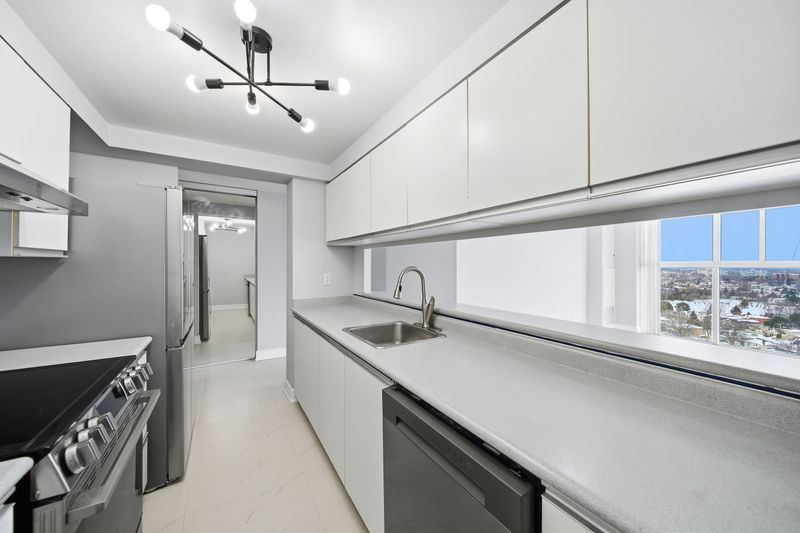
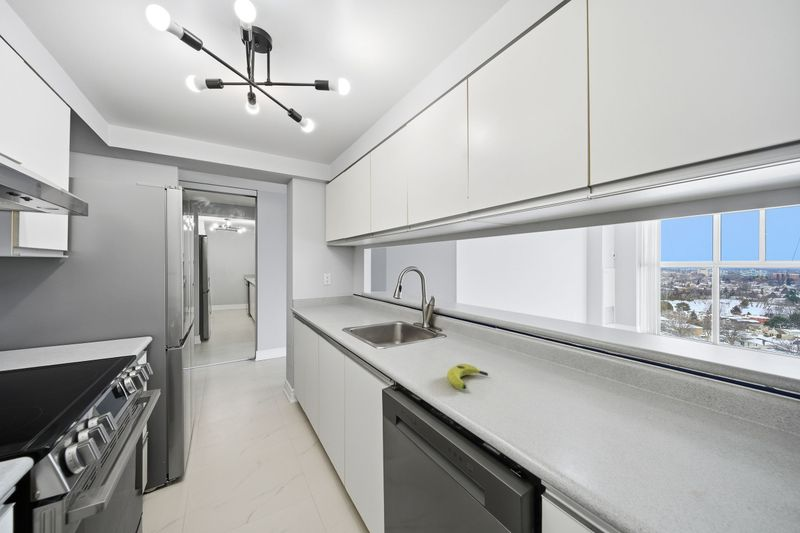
+ banana (467, 374)
